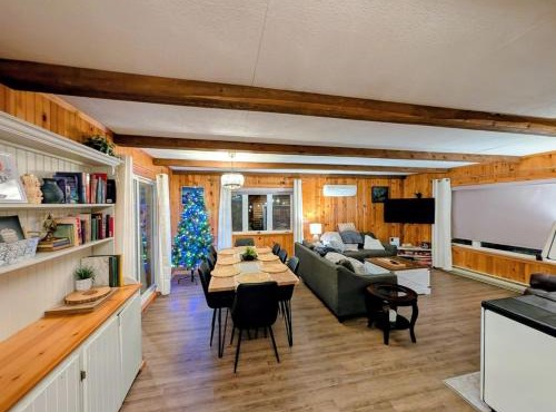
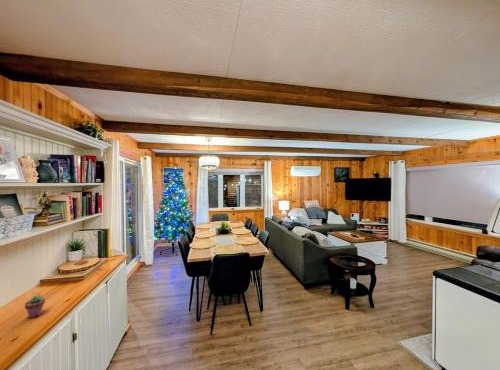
+ potted succulent (35, 305)
